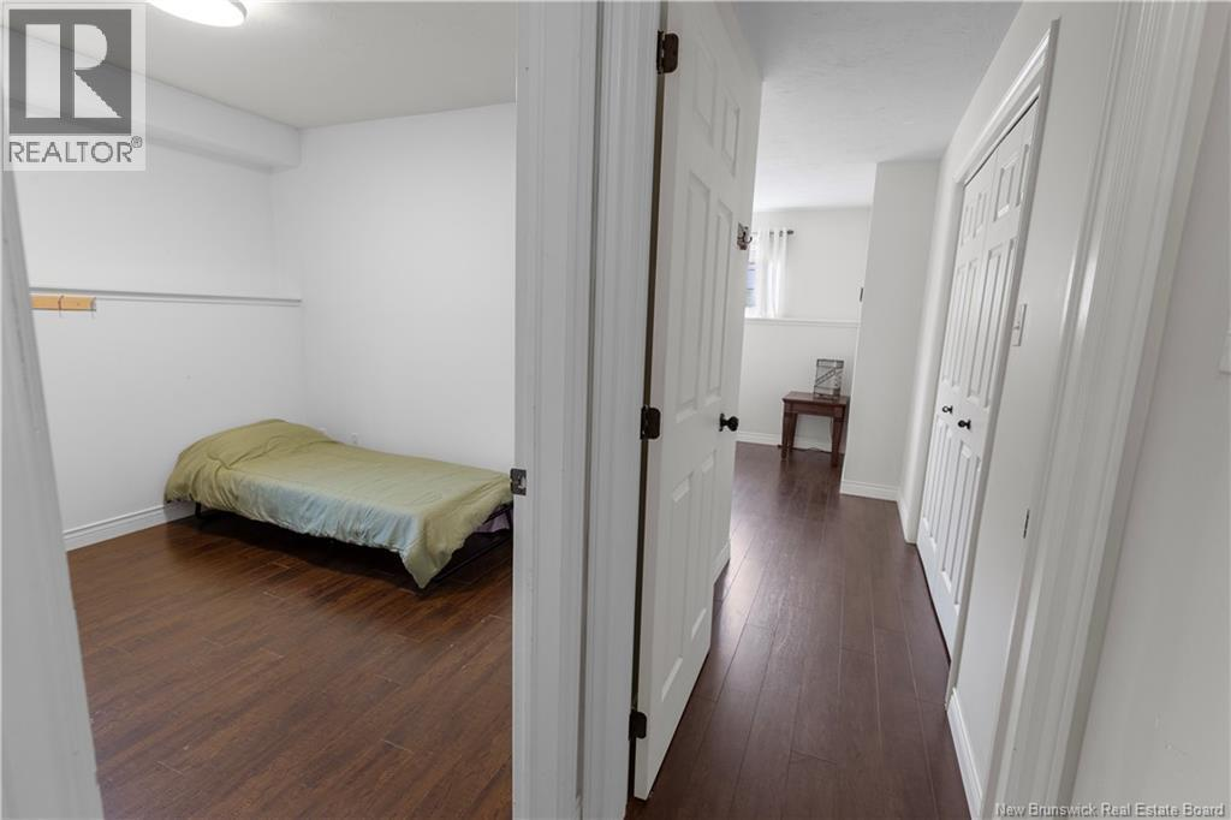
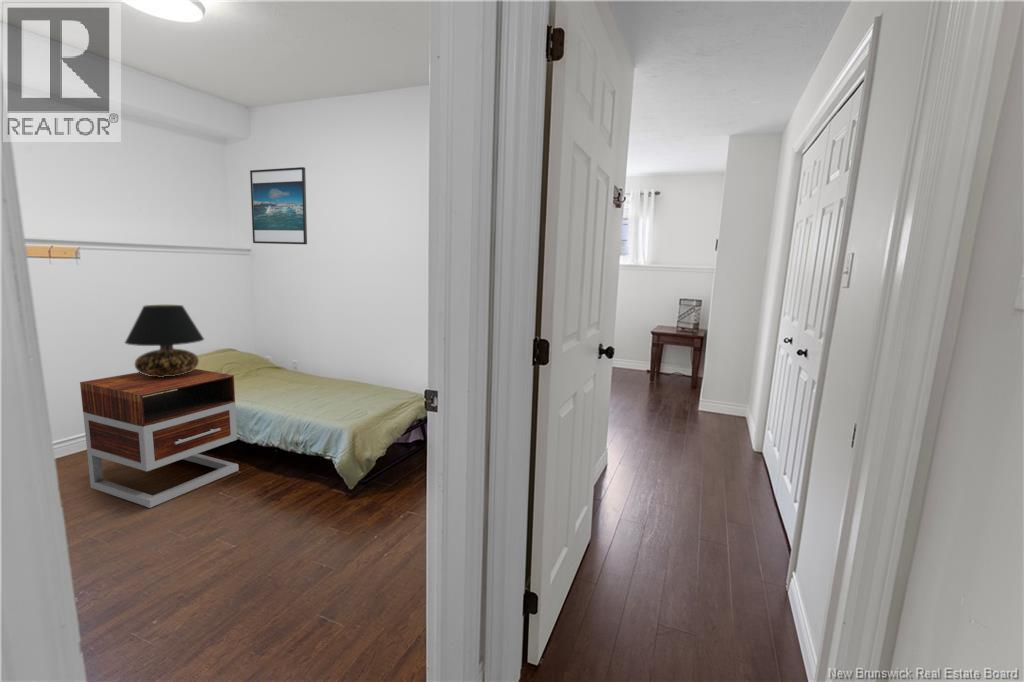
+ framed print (278, 206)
+ nightstand (166, 429)
+ table lamp (166, 340)
